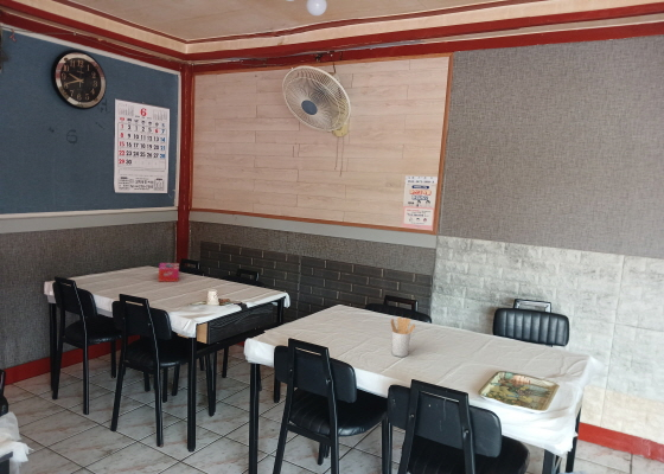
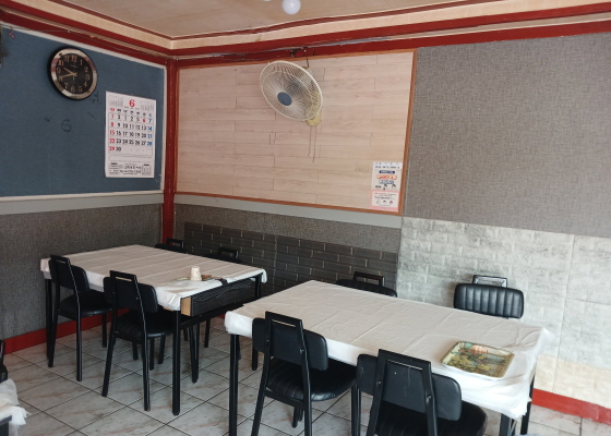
- tissue box (168, 271)
- utensil holder (401, 335)
